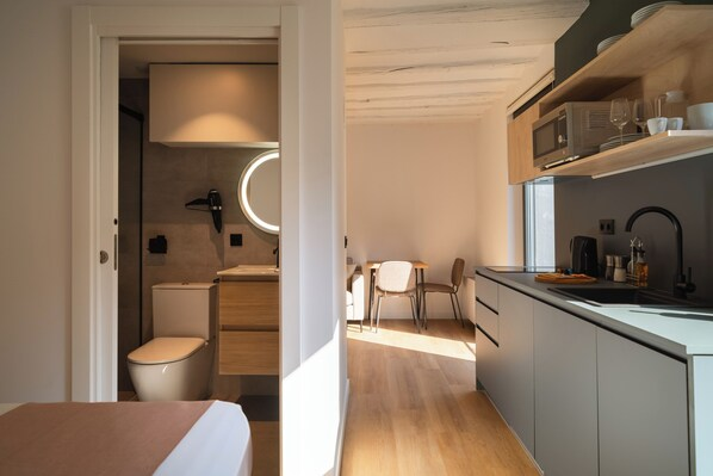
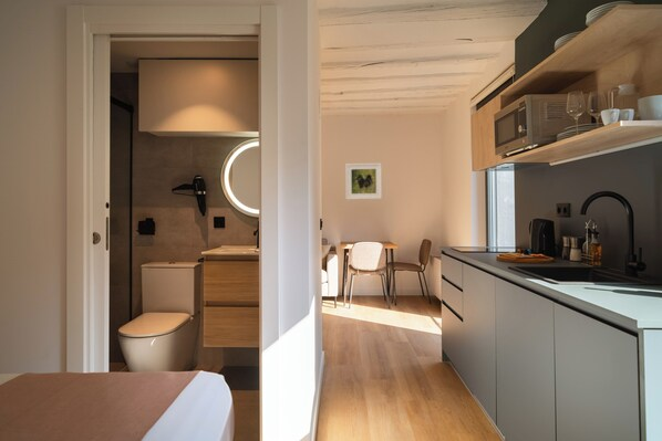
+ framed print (363, 181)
